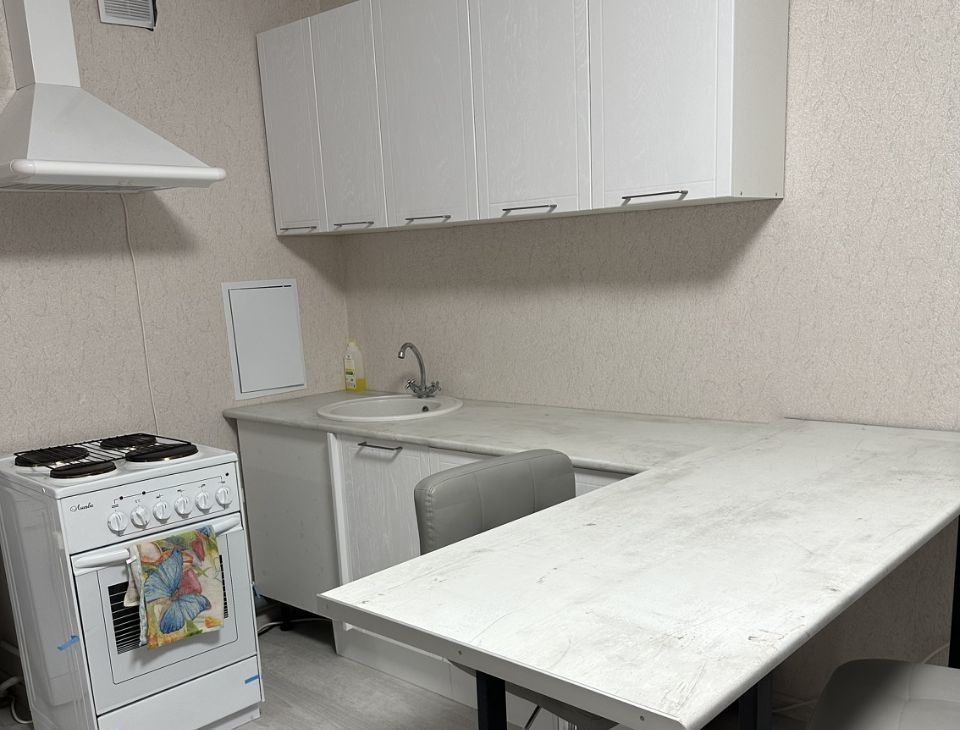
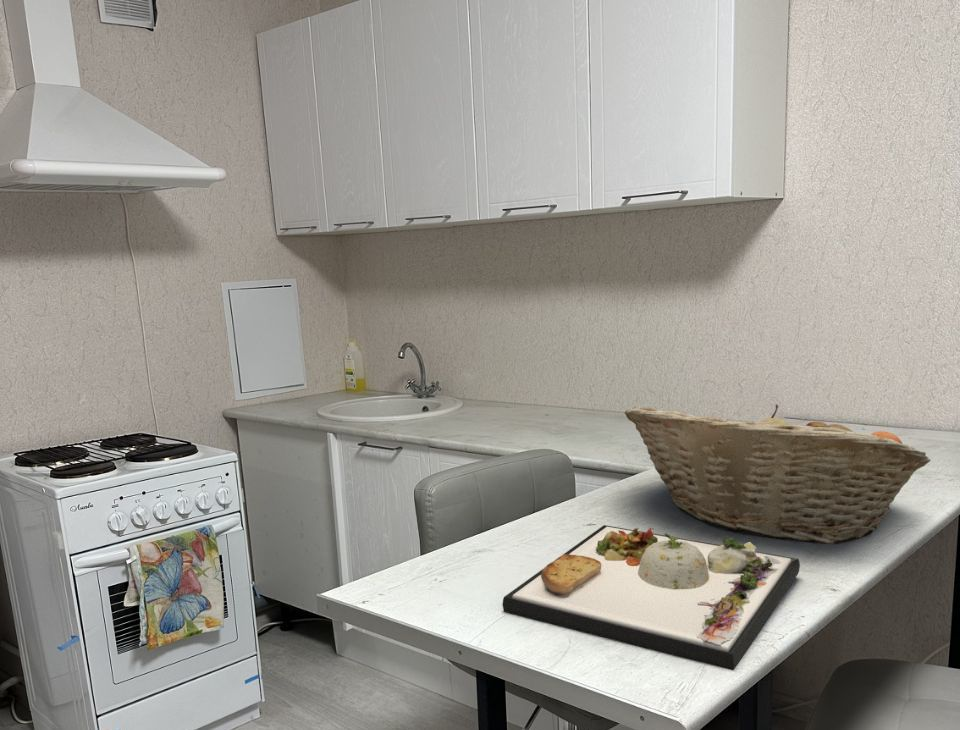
+ dinner plate (655, 567)
+ fruit basket (764, 456)
